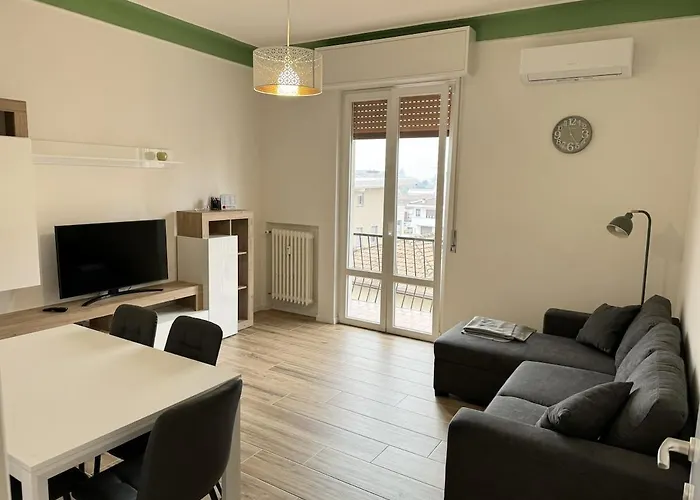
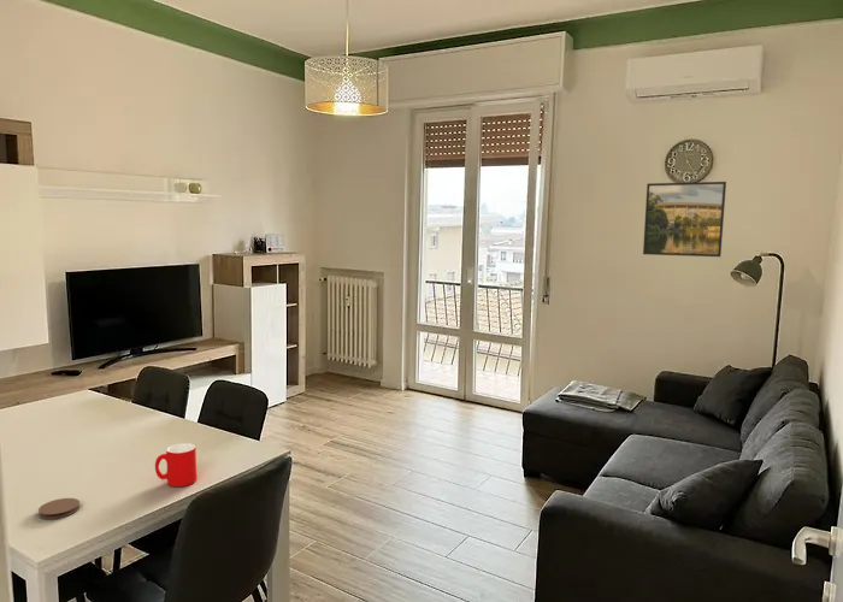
+ cup (176, 465)
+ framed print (683, 219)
+ coaster (59, 508)
